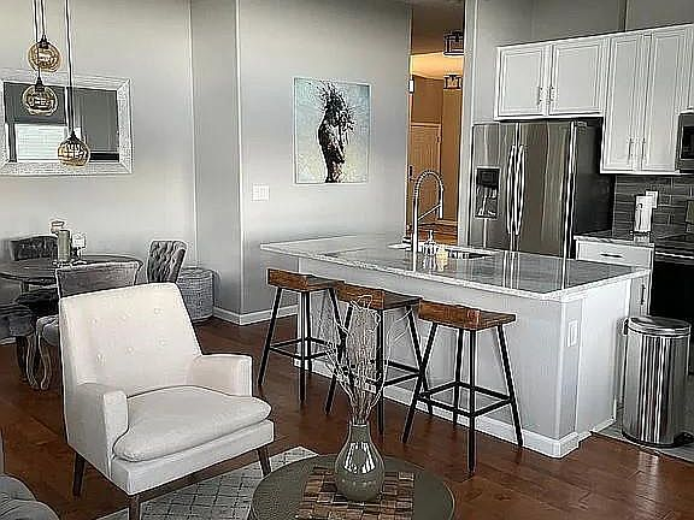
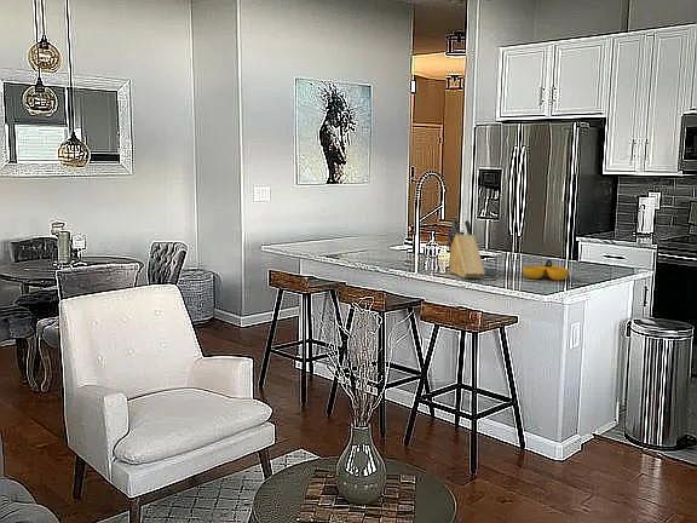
+ knife block (465, 246)
+ decorative bowl (548, 269)
